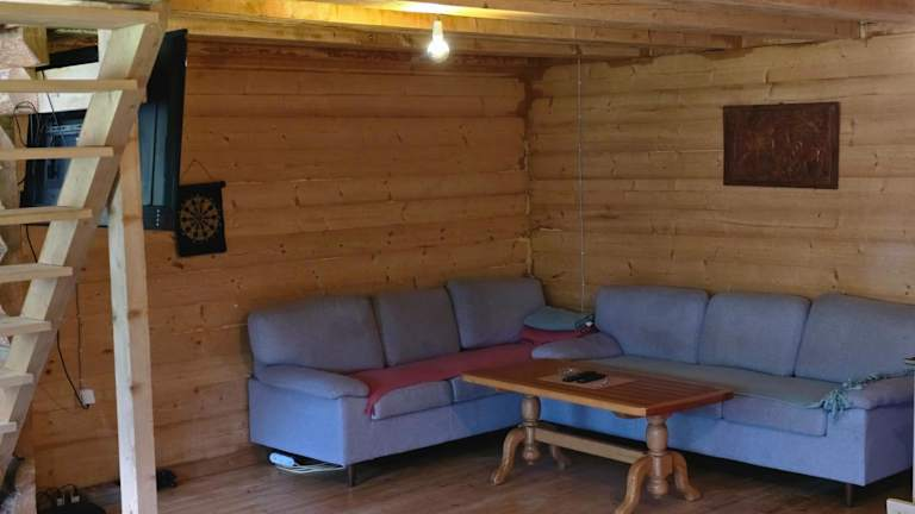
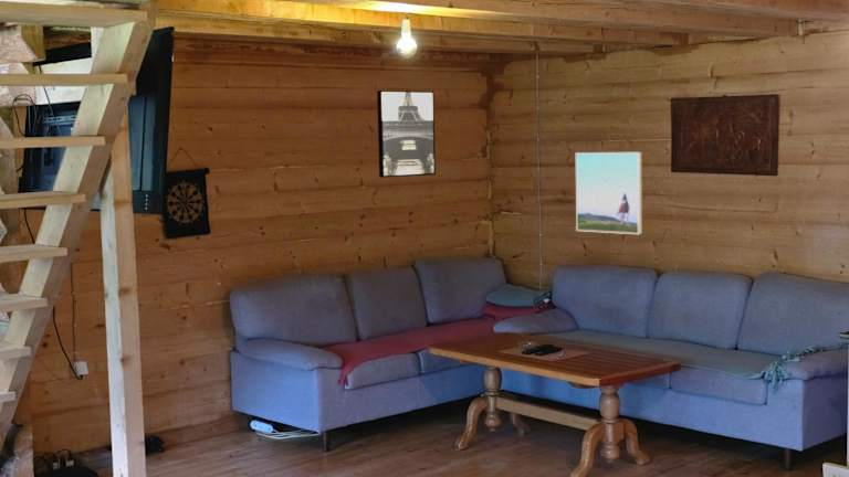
+ wall art (407, 134)
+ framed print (608, 192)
